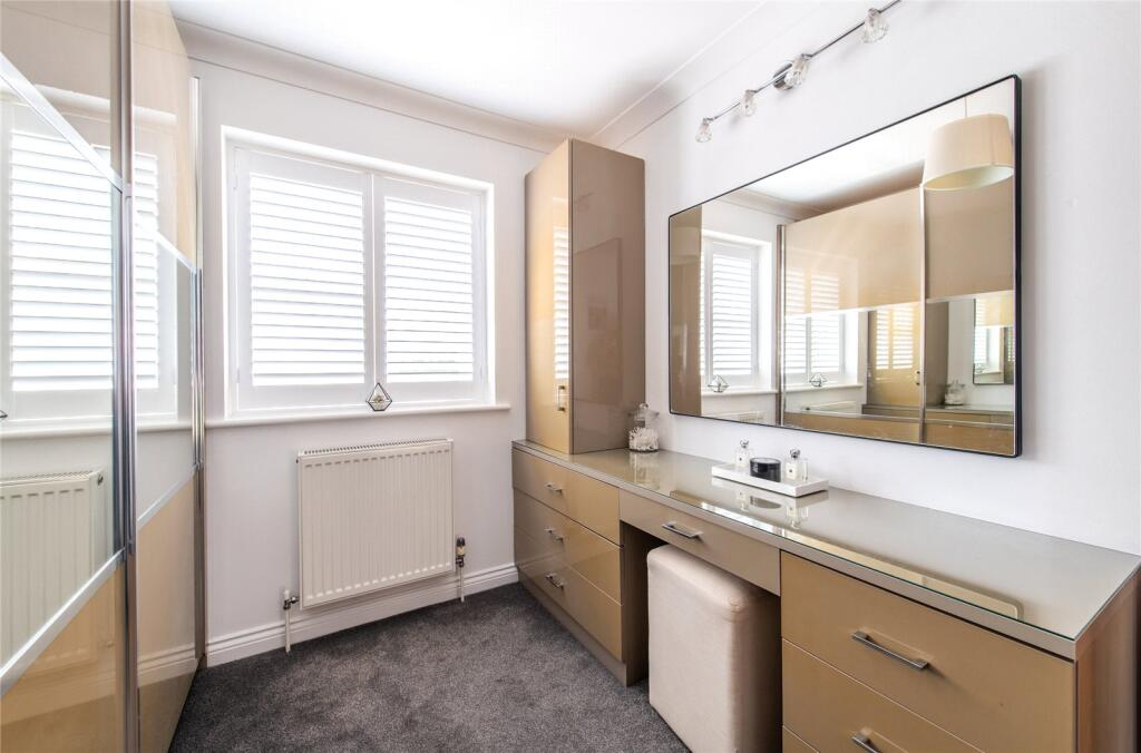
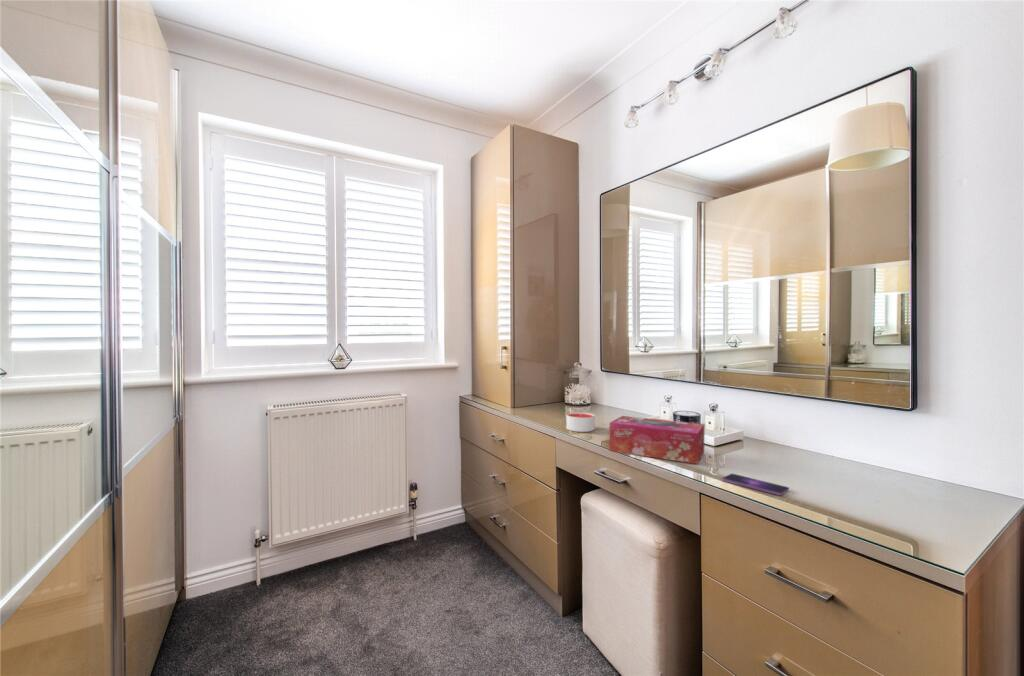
+ smartphone (754, 483)
+ tissue box (656, 437)
+ candle (580, 421)
